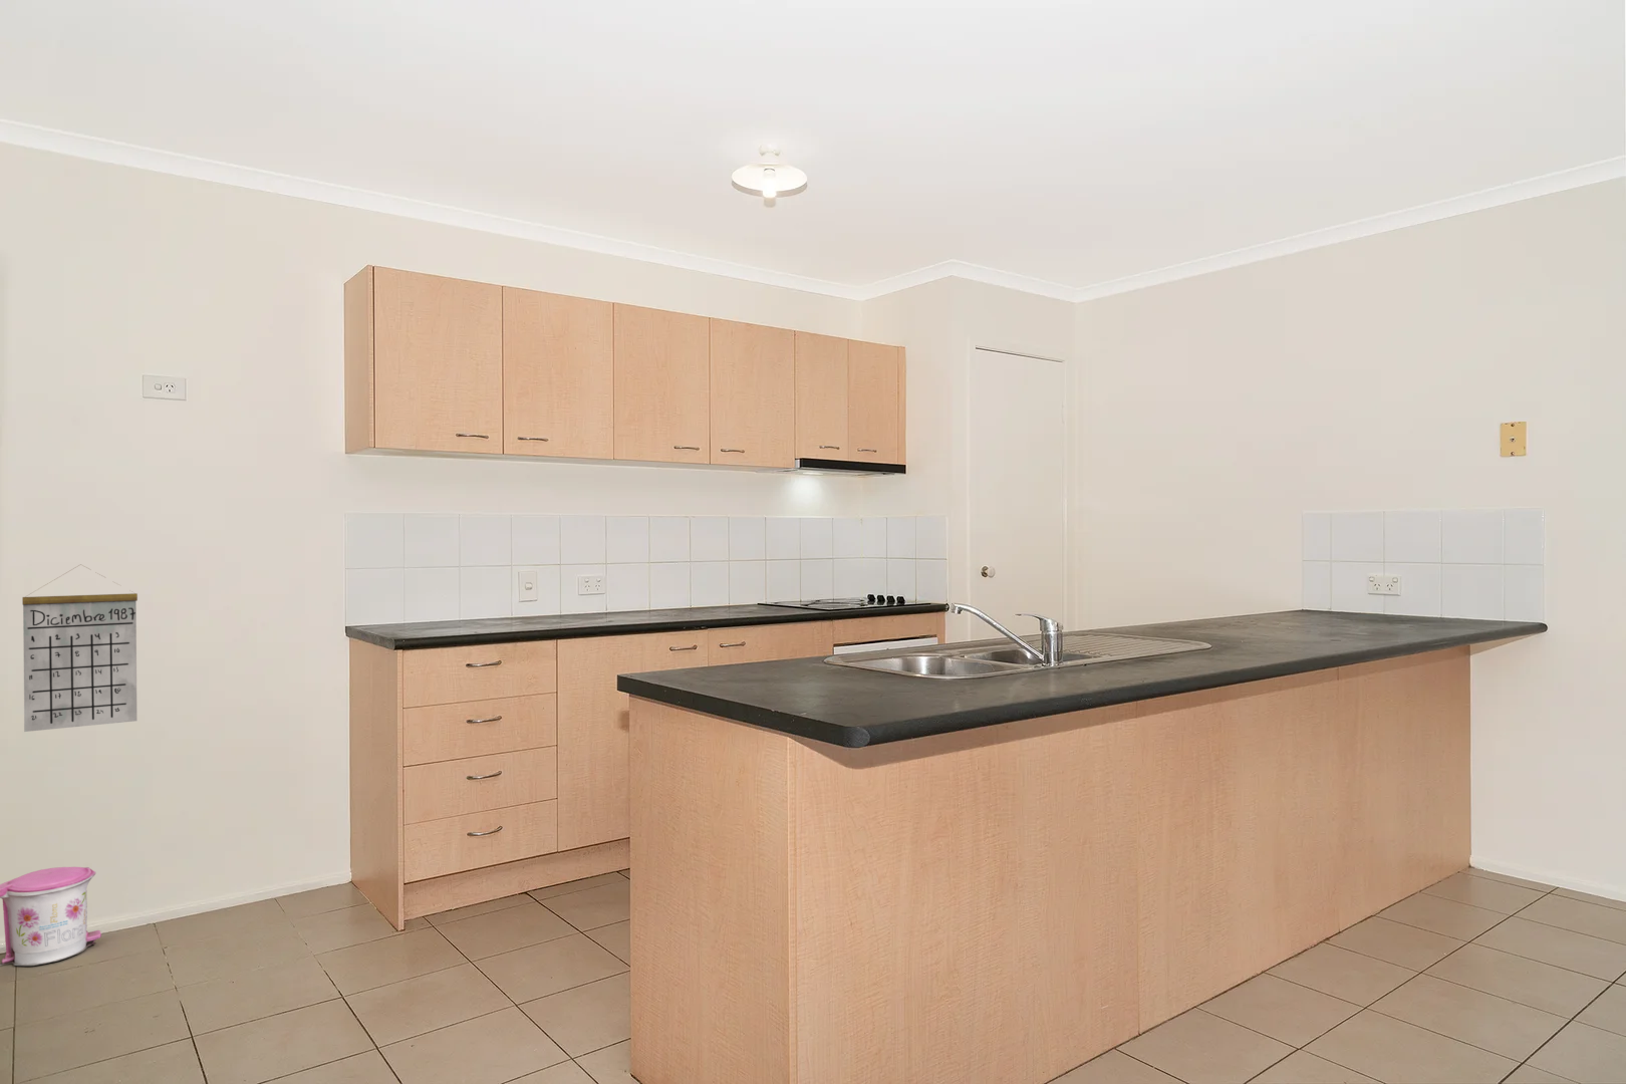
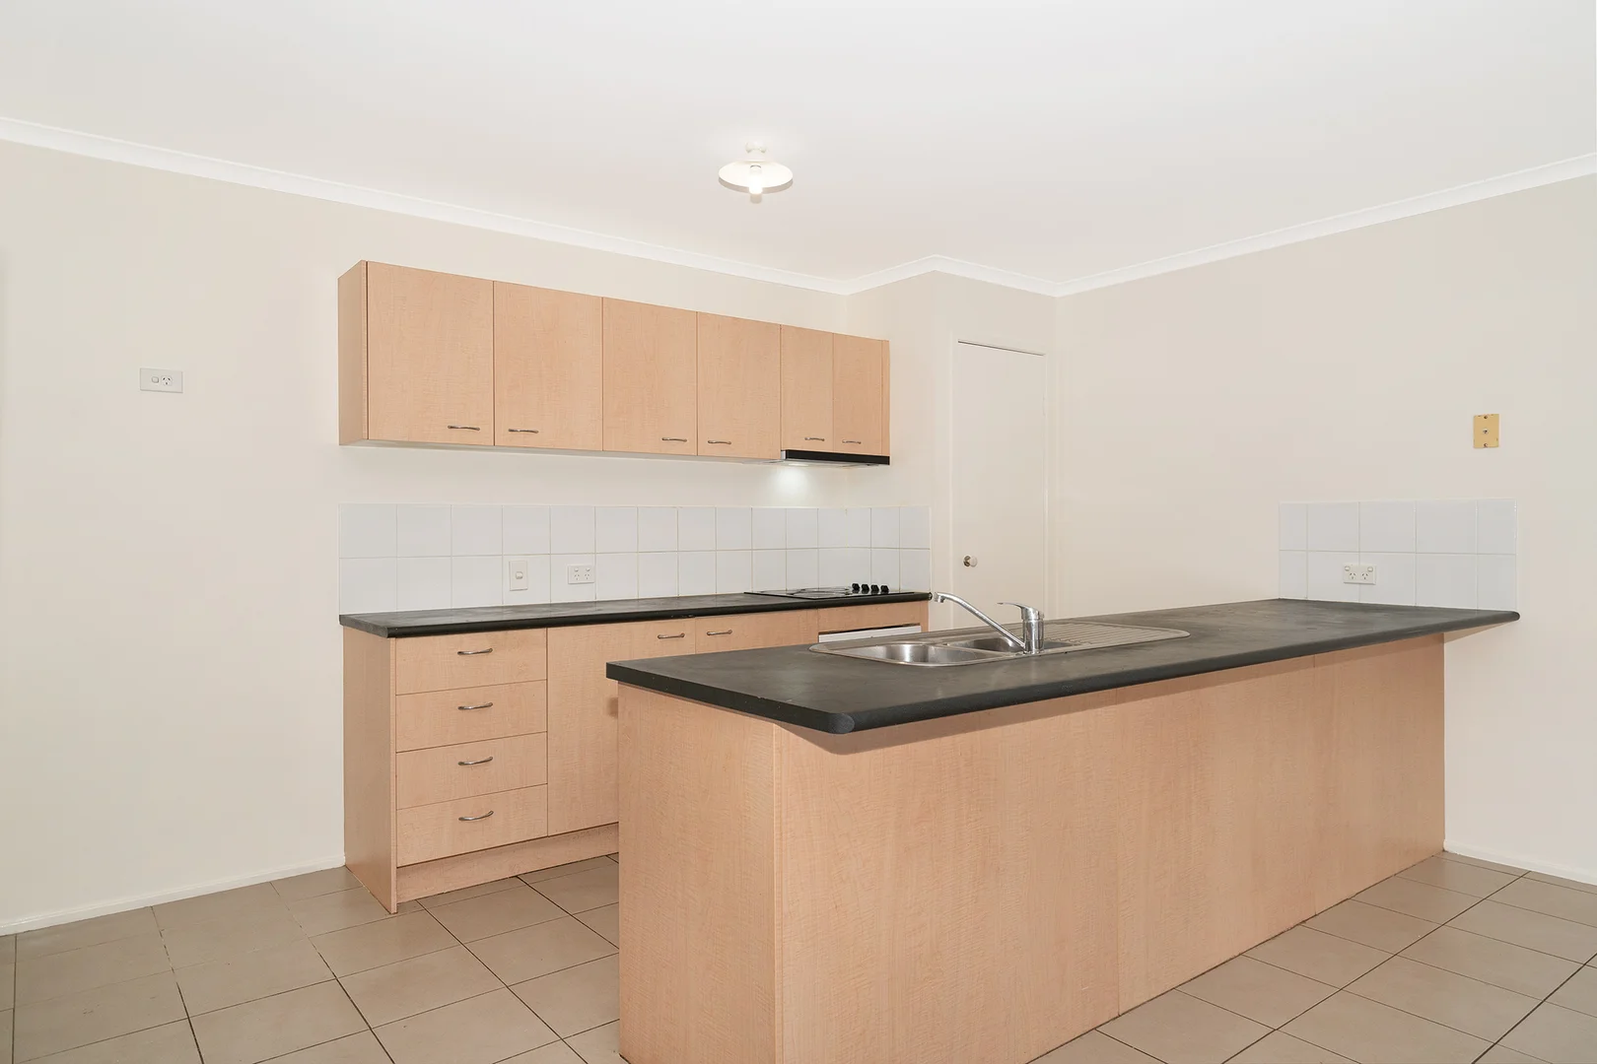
- trash can (48, 913)
- calendar (81, 645)
